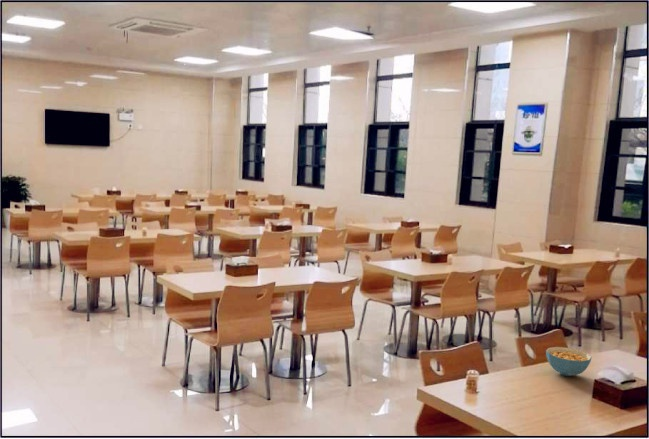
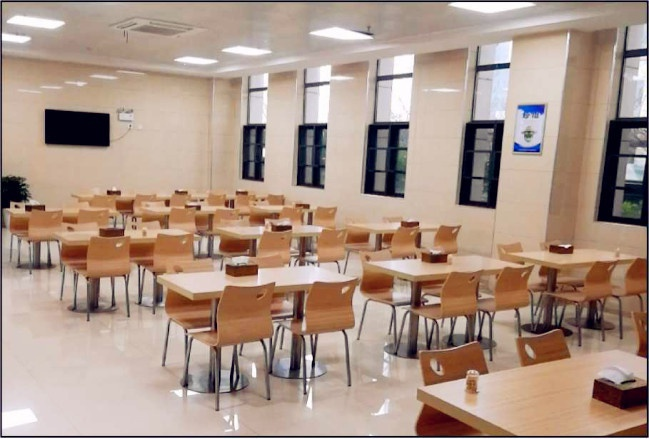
- cereal bowl (567, 363)
